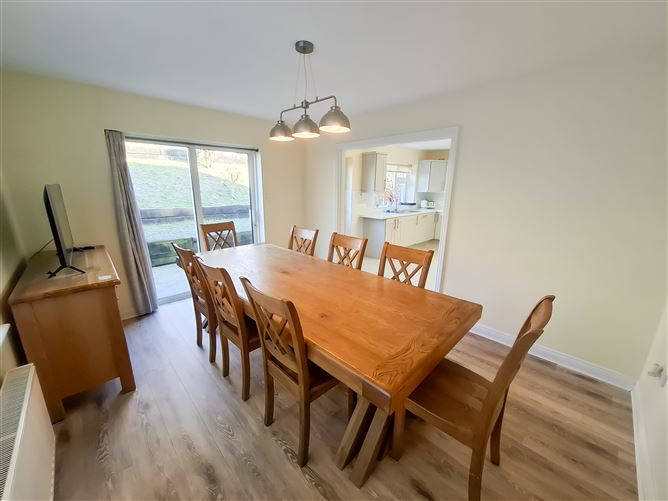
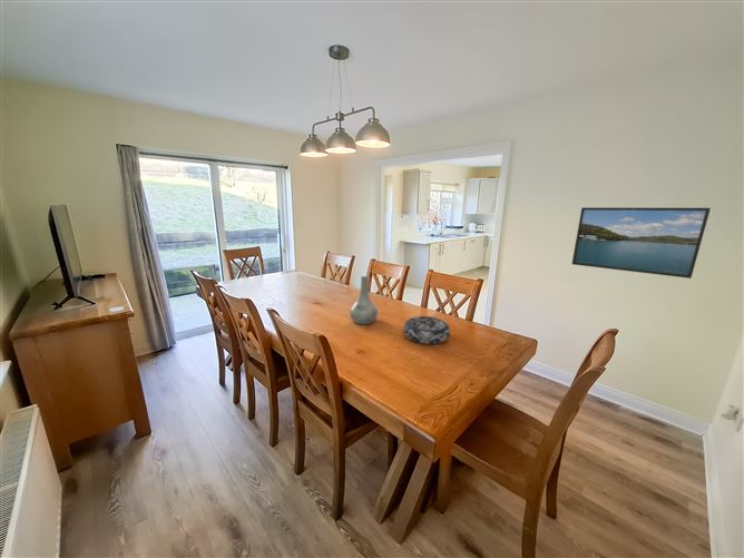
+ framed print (632, 239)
+ vase (363, 298)
+ decorative bowl (425, 330)
